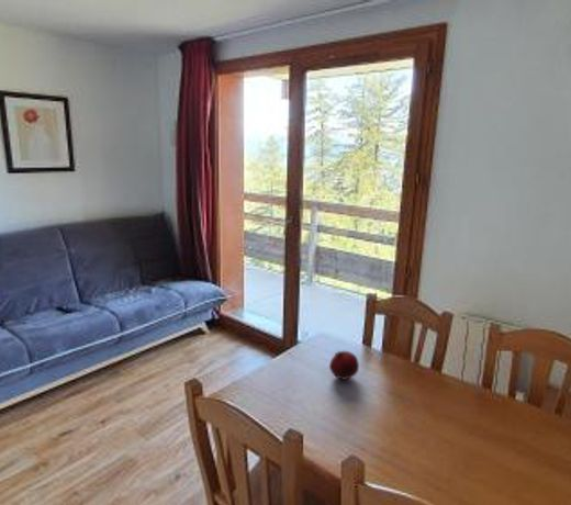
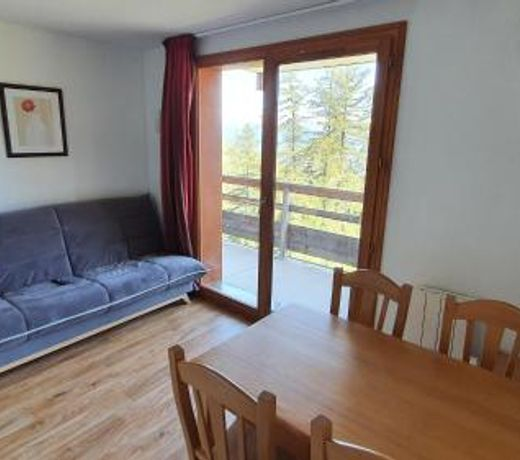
- fruit (344, 363)
